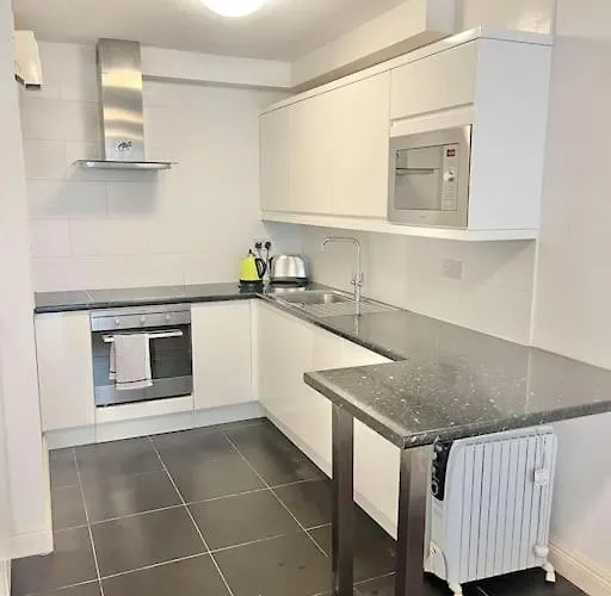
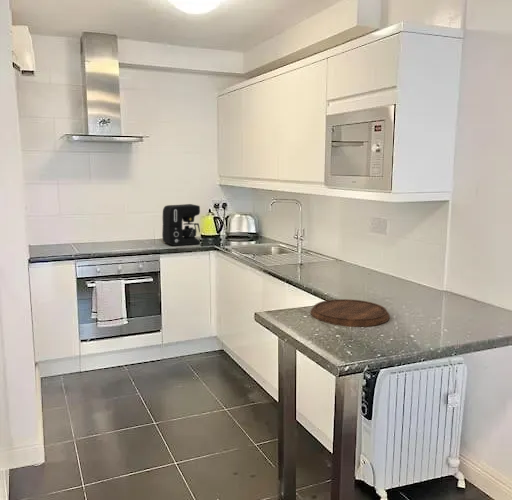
+ cutting board (349, 311)
+ coffee maker (184, 224)
